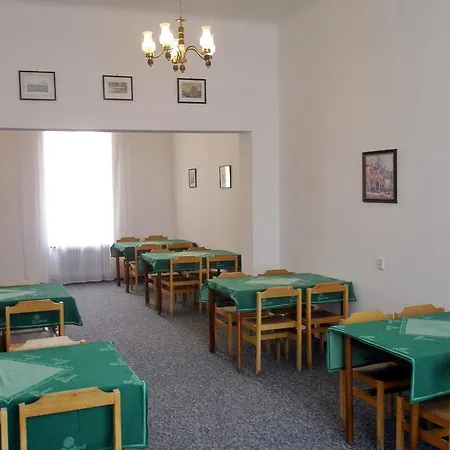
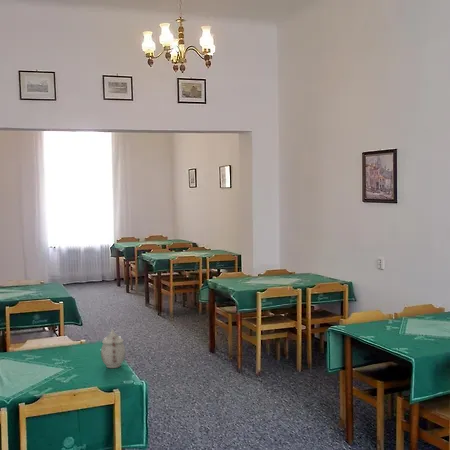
+ teapot (113, 347)
